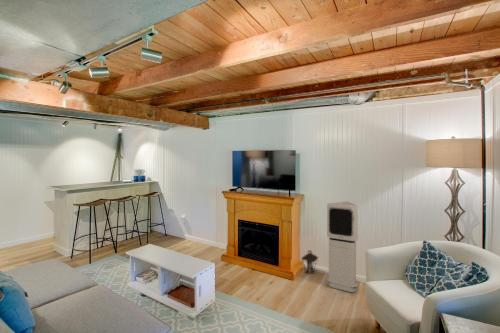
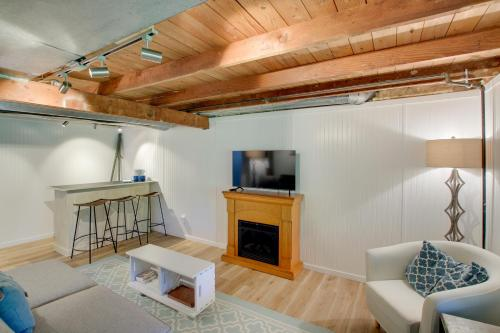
- lantern (309, 261)
- air purifier (343, 243)
